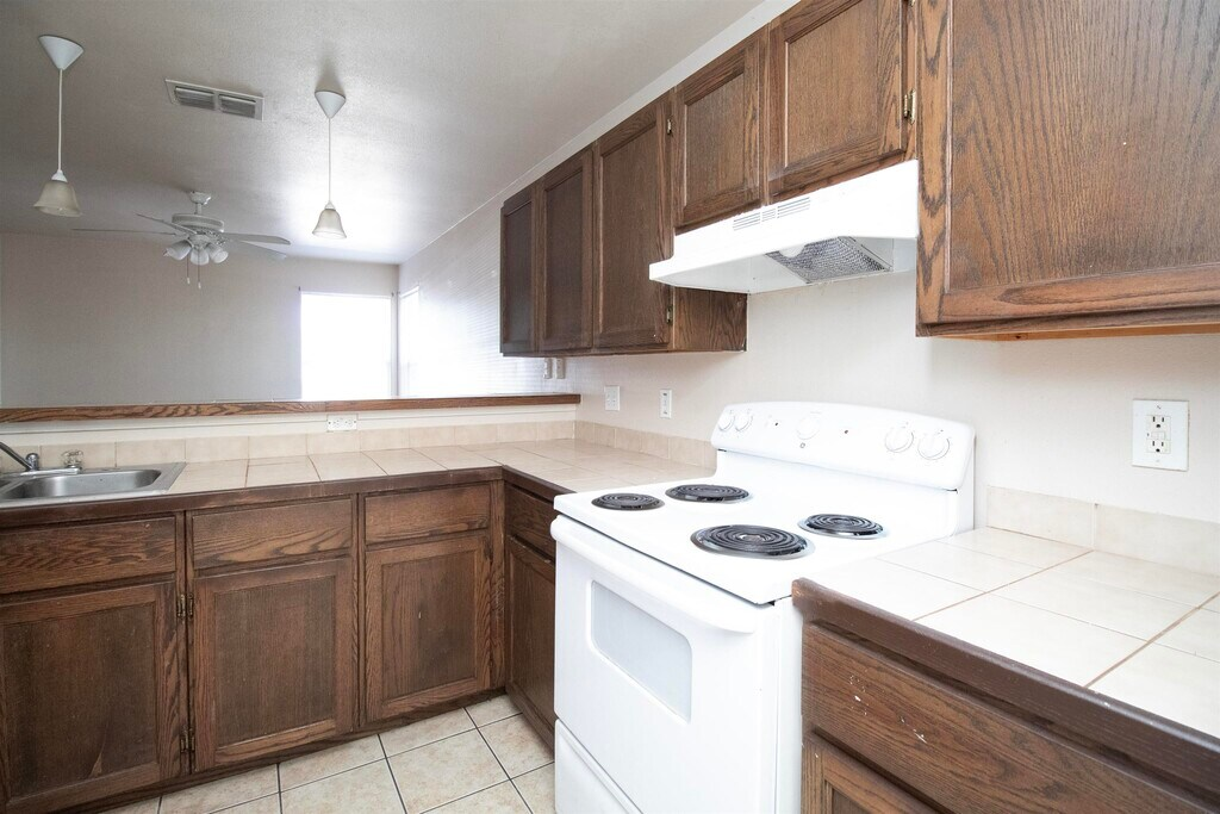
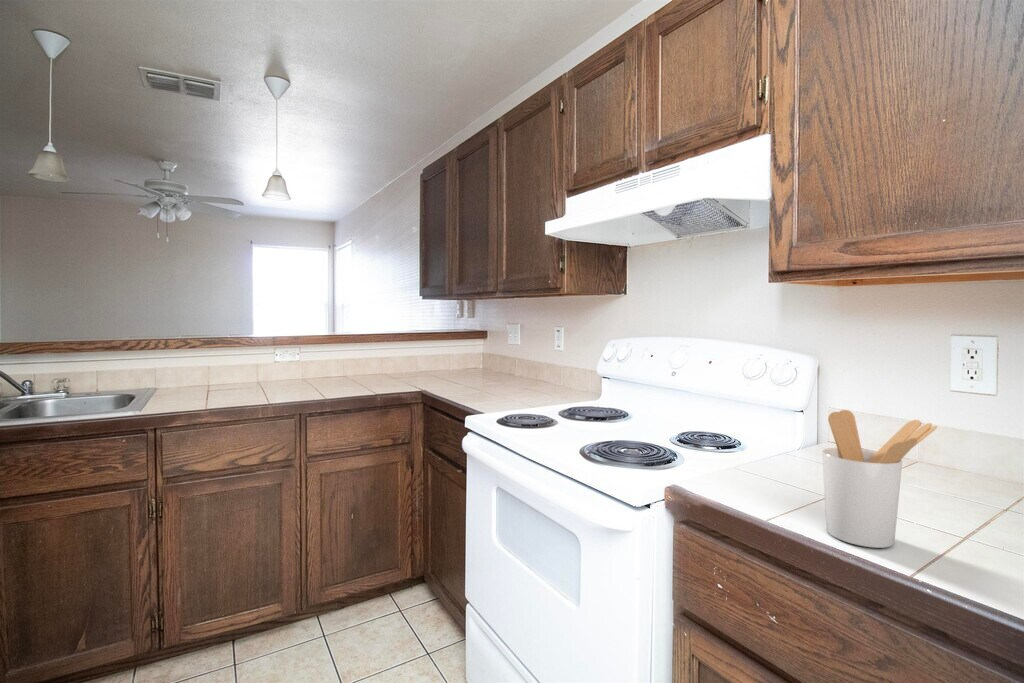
+ utensil holder (878, 476)
